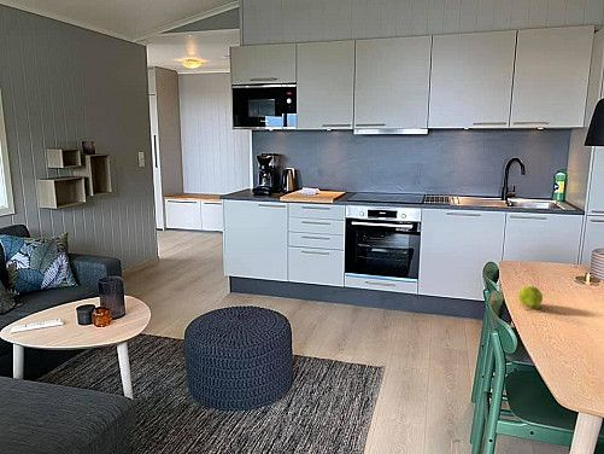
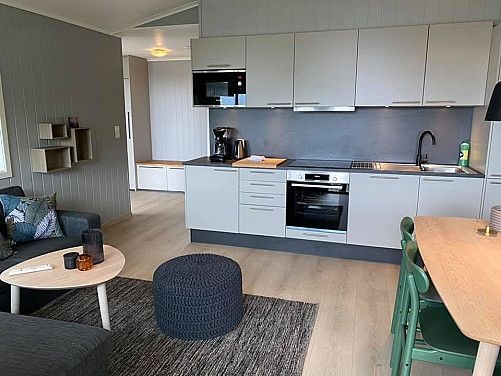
- fruit (530, 297)
